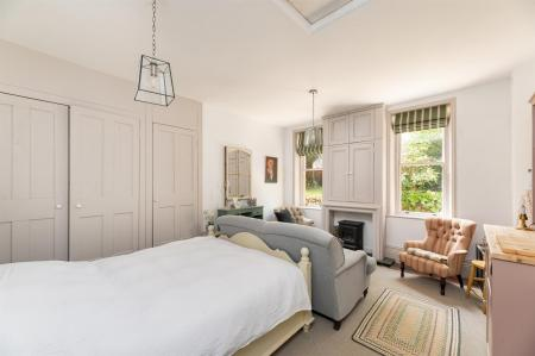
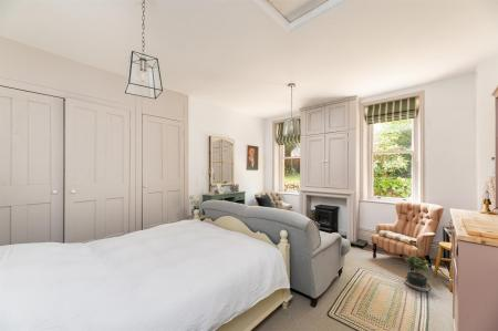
+ potted plant (415, 269)
